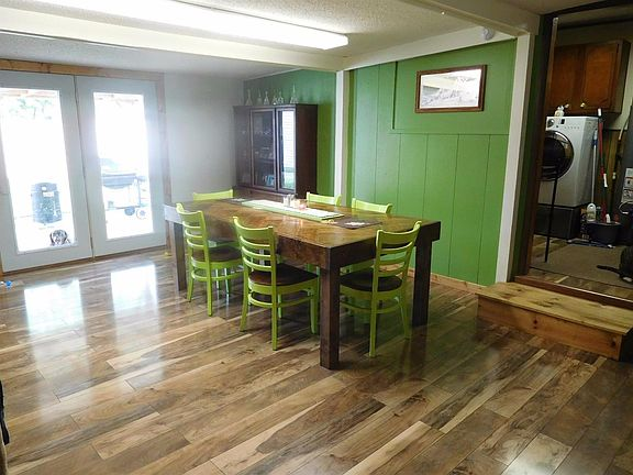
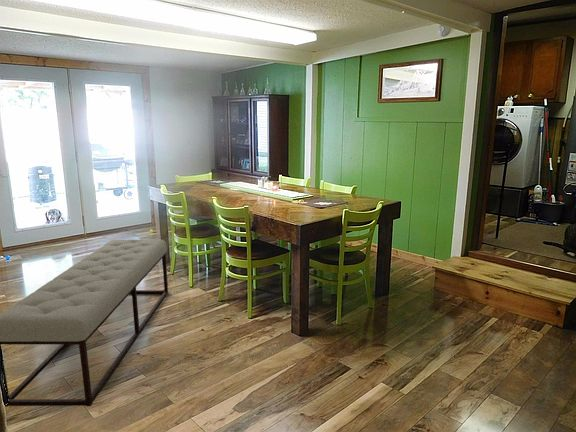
+ bench (103, 302)
